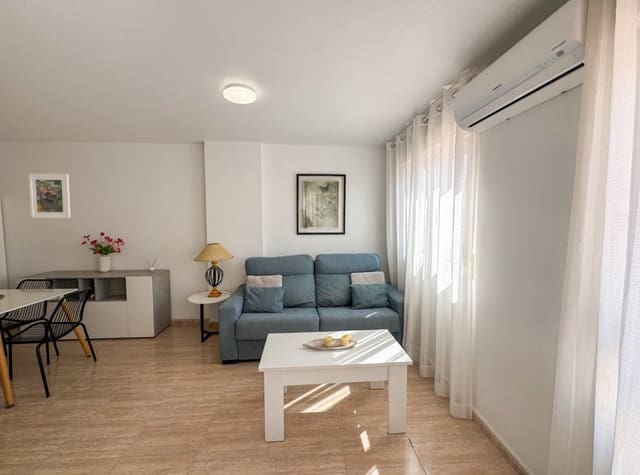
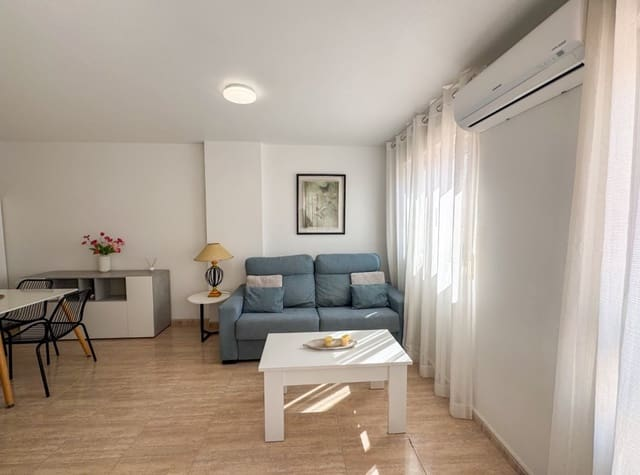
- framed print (49, 196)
